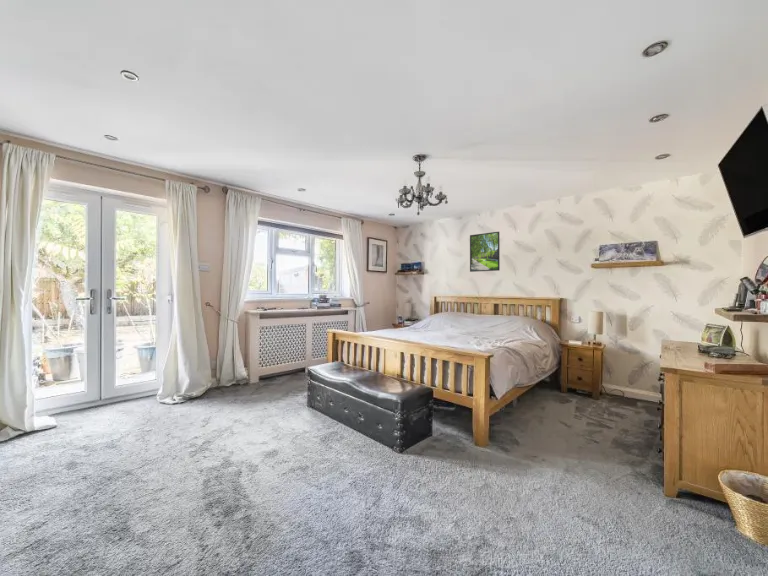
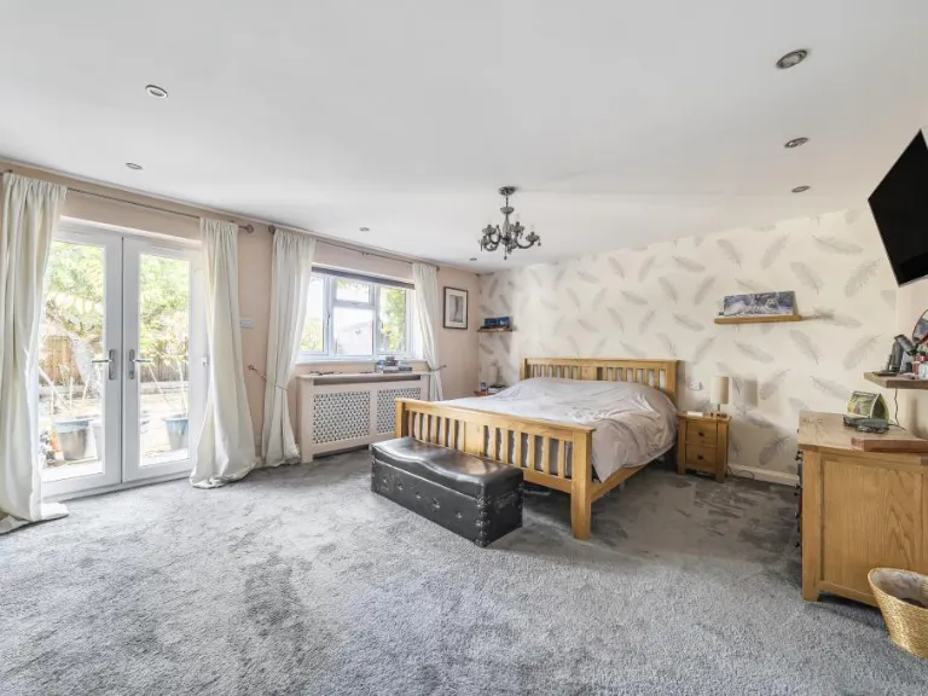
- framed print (484, 252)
